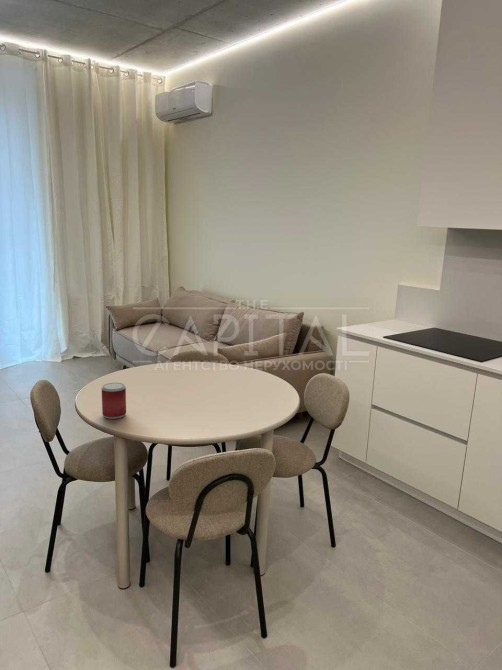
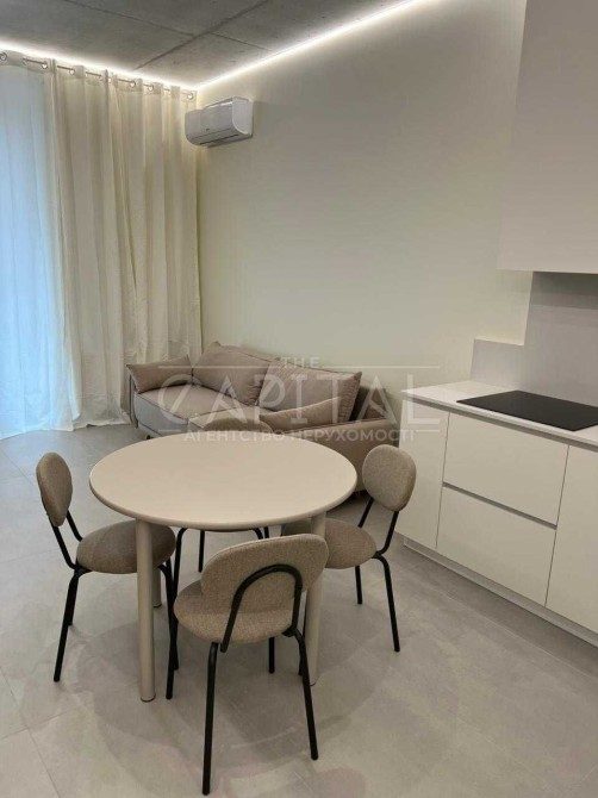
- beverage can (114, 400)
